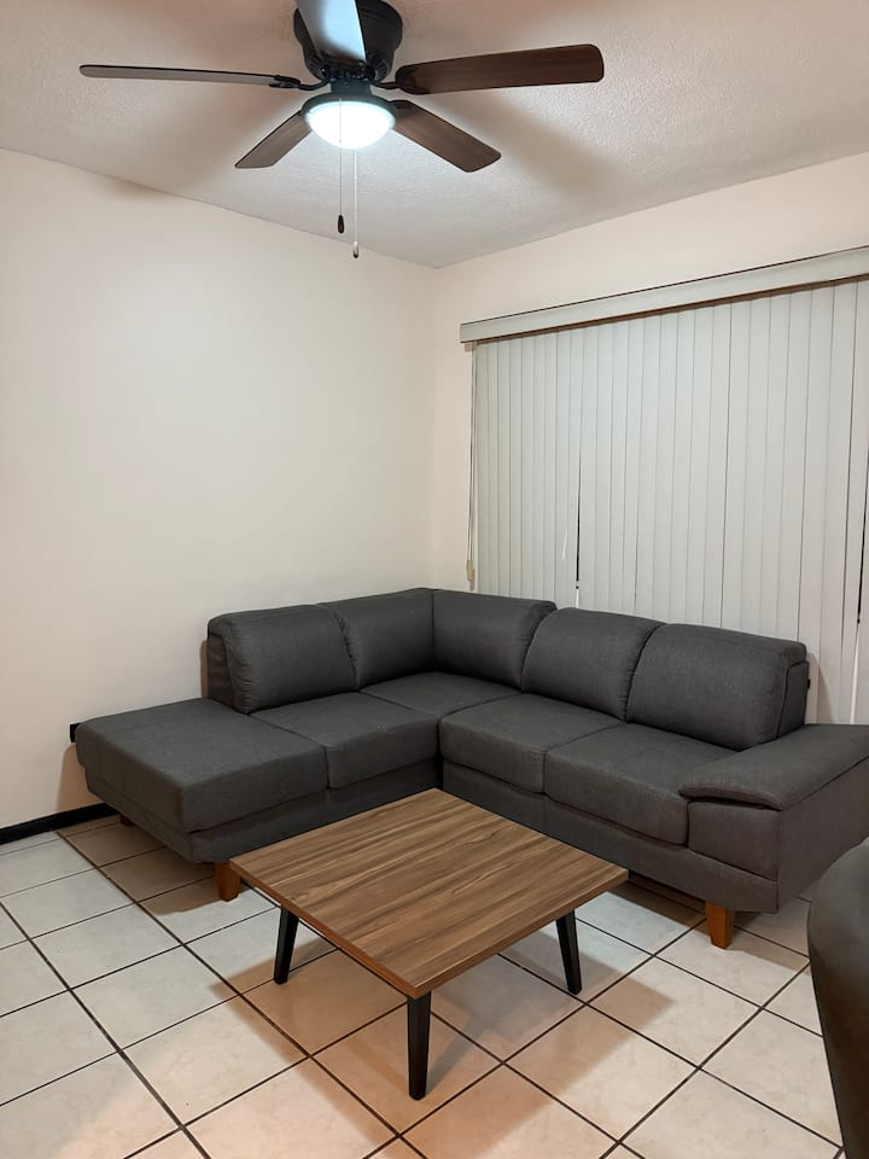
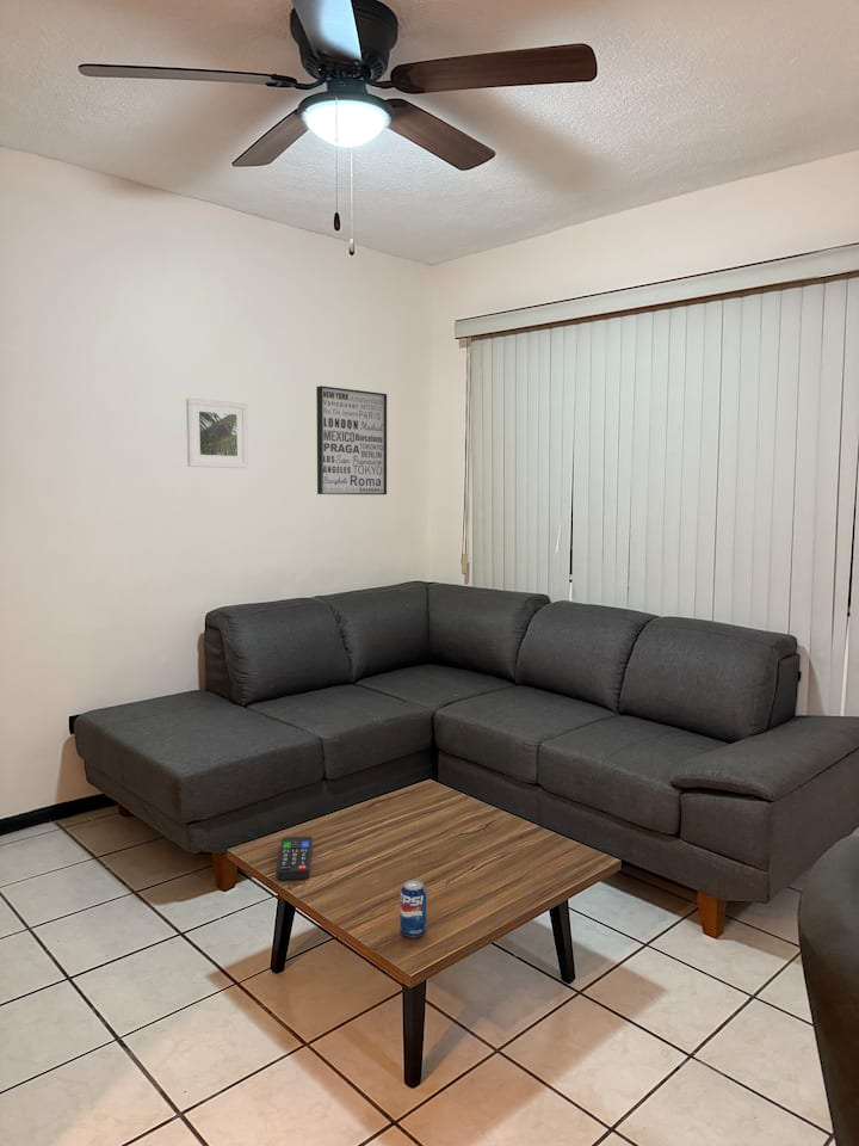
+ beverage can (413, 908)
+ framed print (217, 433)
+ remote control (295, 856)
+ wall art (352, 442)
